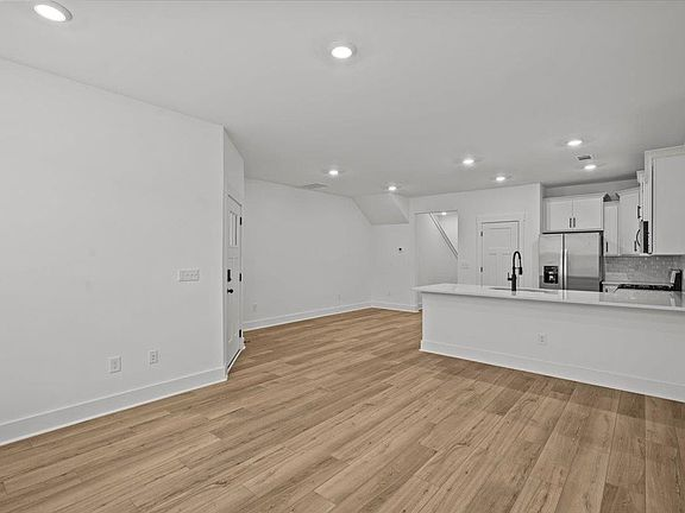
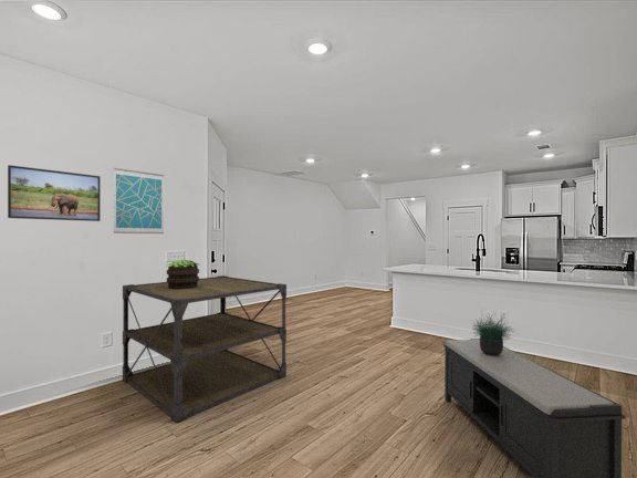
+ bench (511, 401)
+ potted plant (182, 271)
+ wall art (139, 202)
+ shelving unit (206, 331)
+ potted plant (491, 329)
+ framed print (58, 195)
